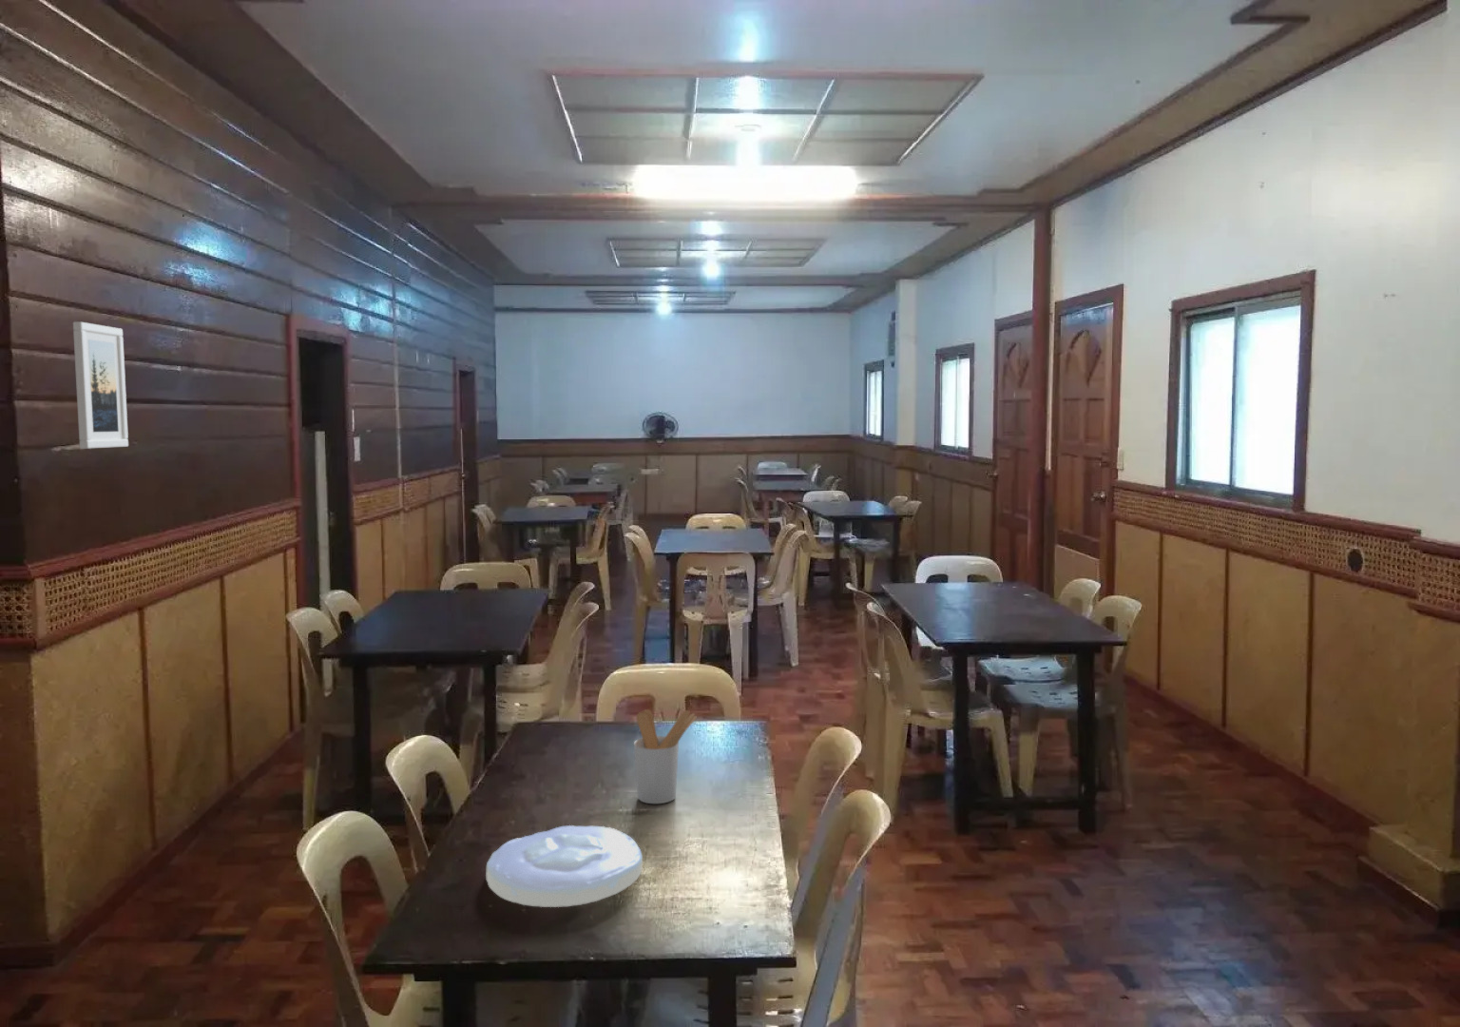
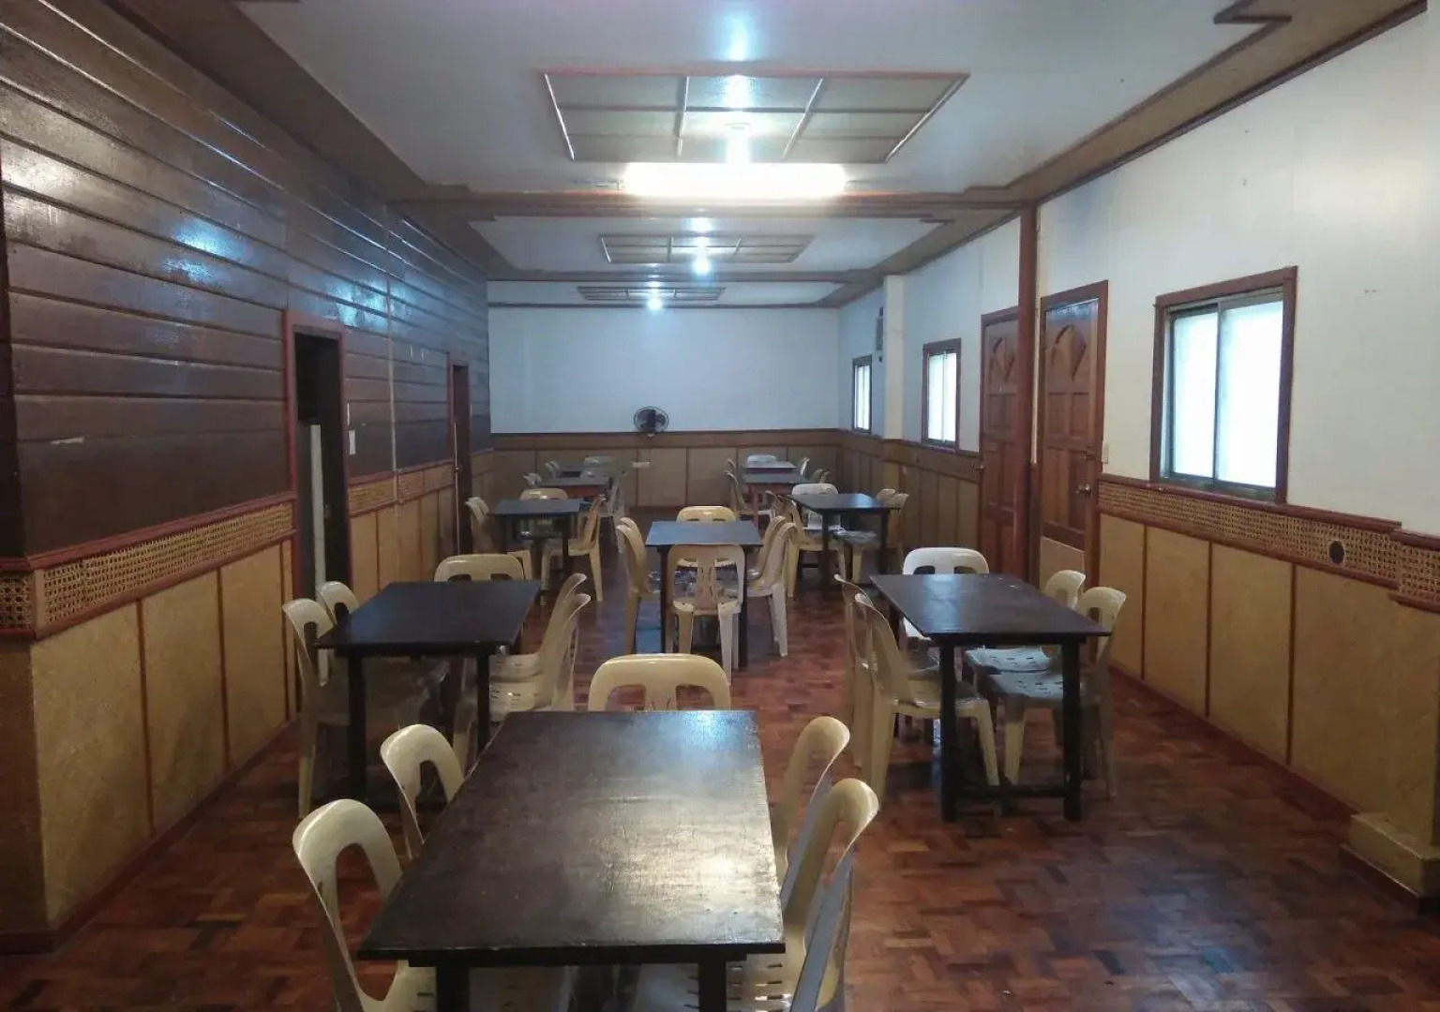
- plate (564, 859)
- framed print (102, 386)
- utensil holder (667, 754)
